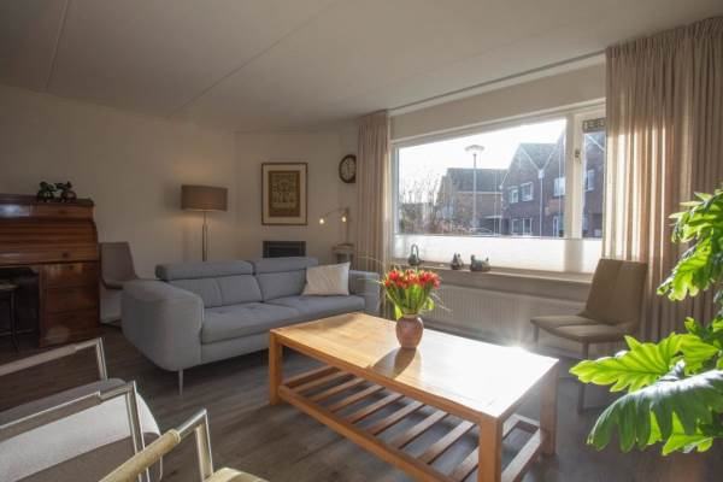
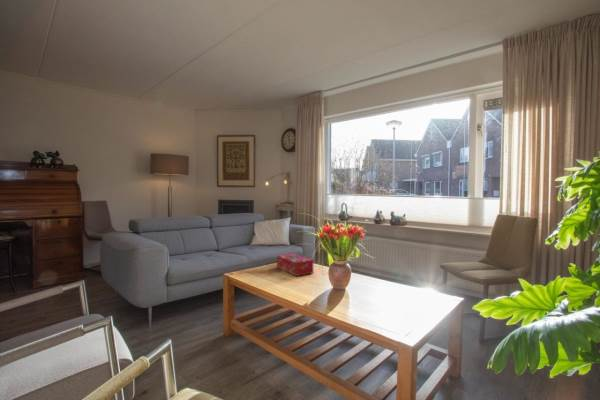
+ tissue box (294, 264)
